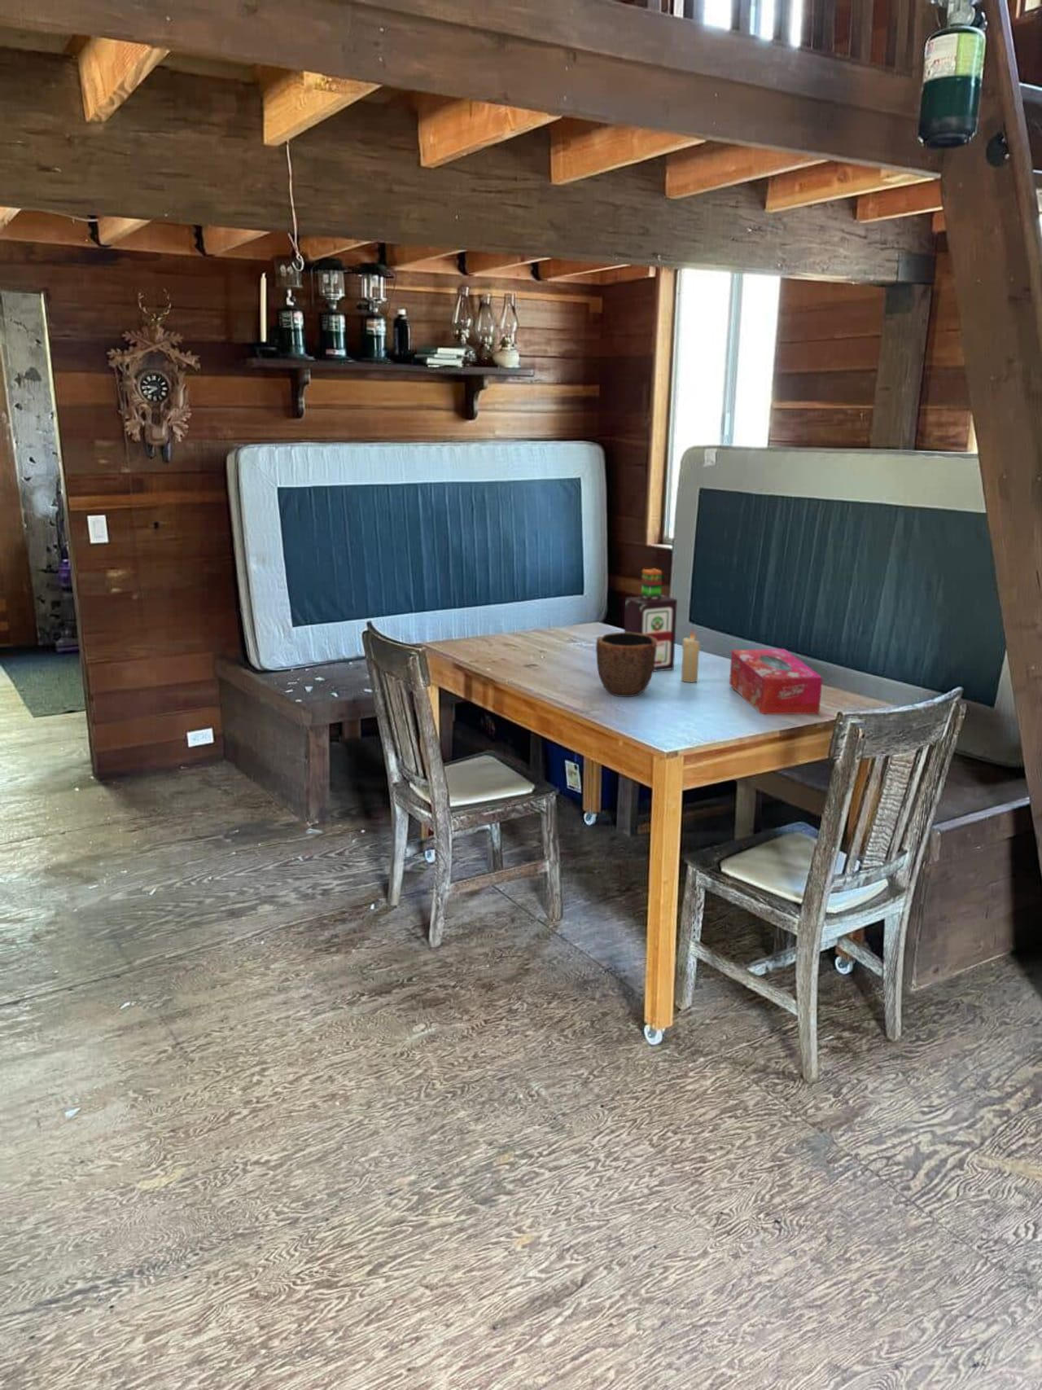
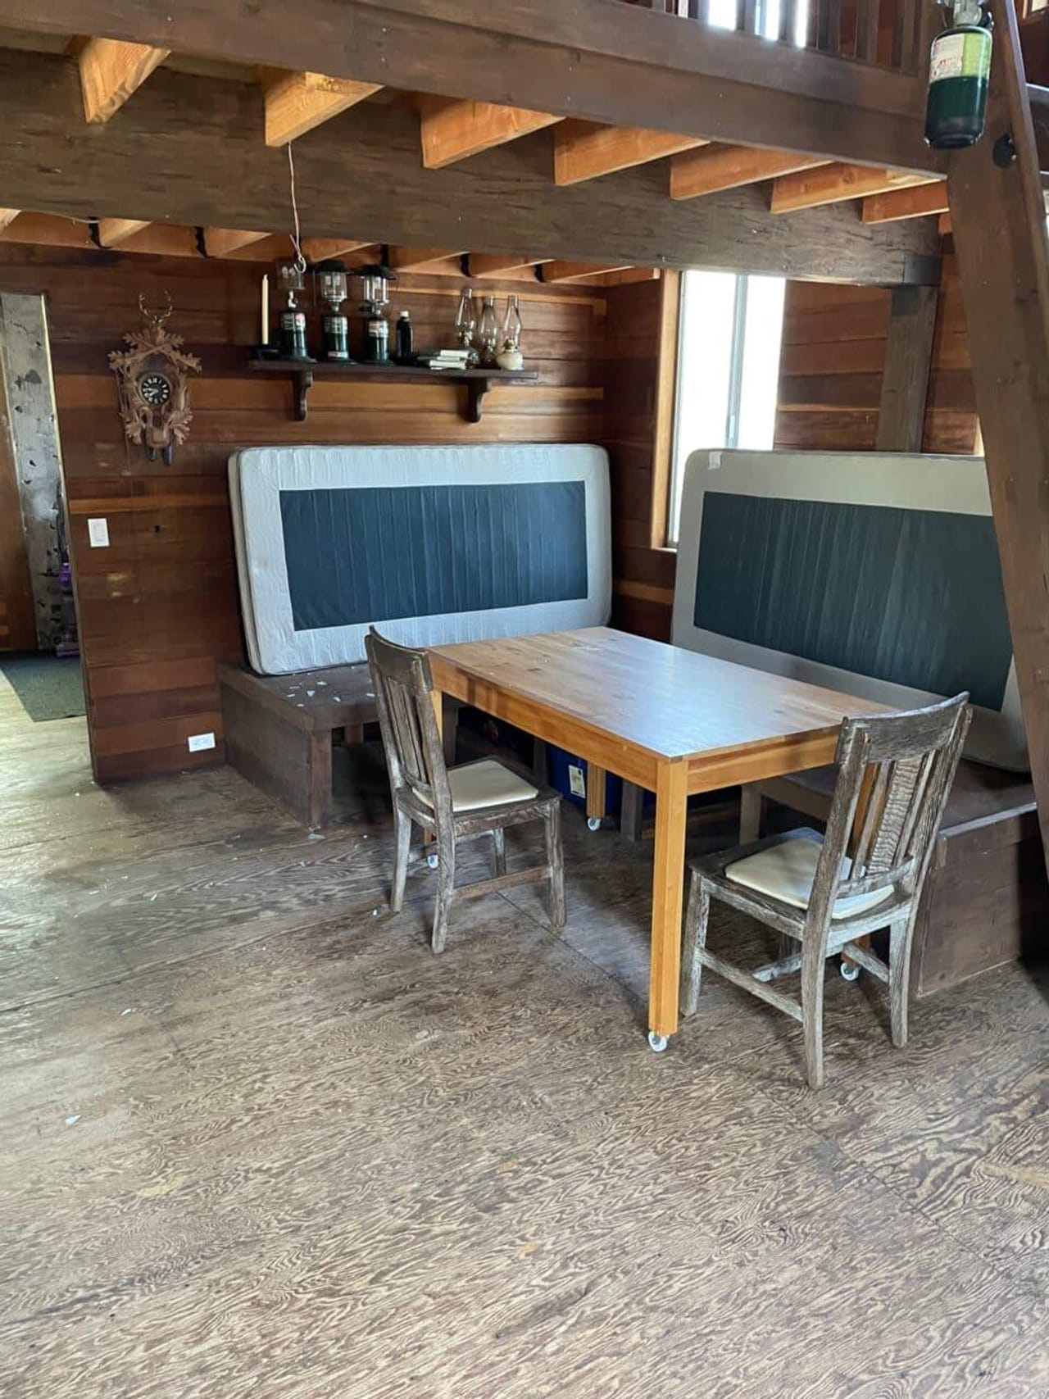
- bowl (625, 665)
- bottle (650, 619)
- candle (691, 655)
- tissue box (774, 681)
